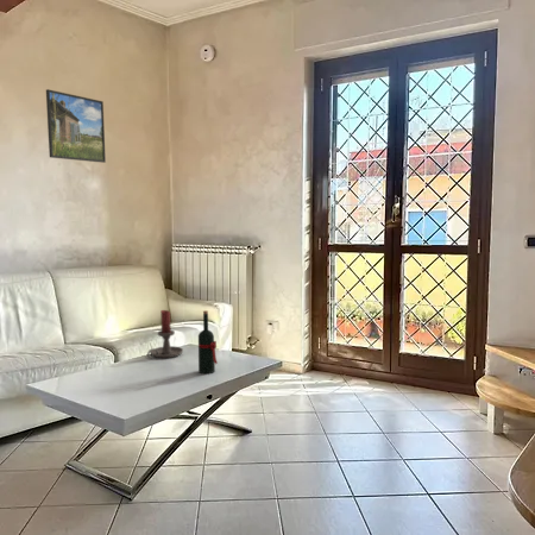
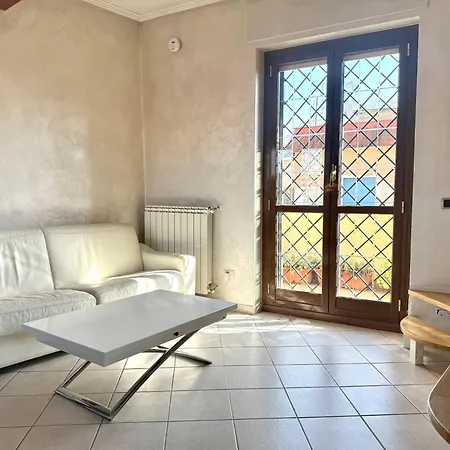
- candle holder (162, 333)
- wine bottle (208, 341)
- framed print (77, 127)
